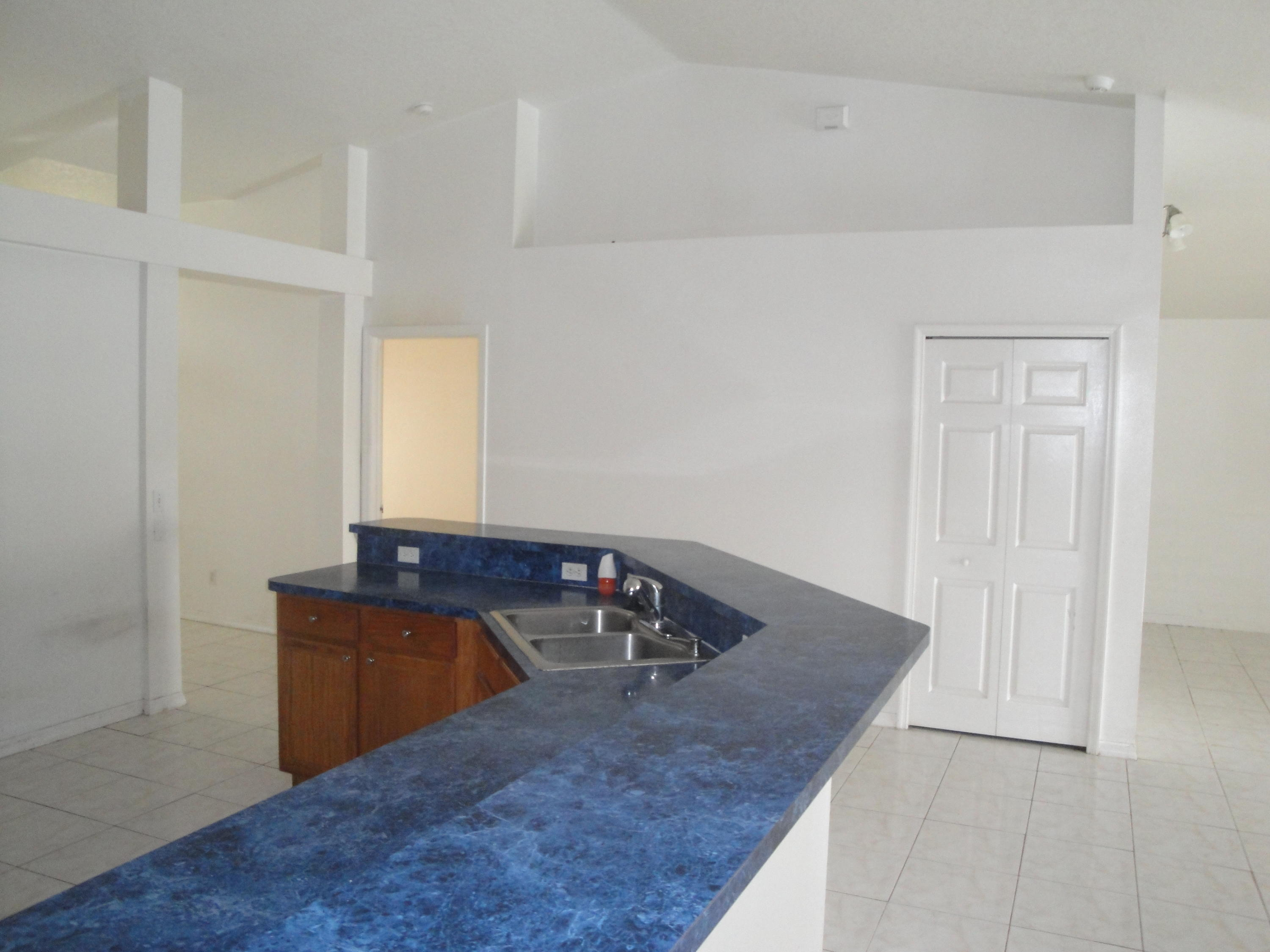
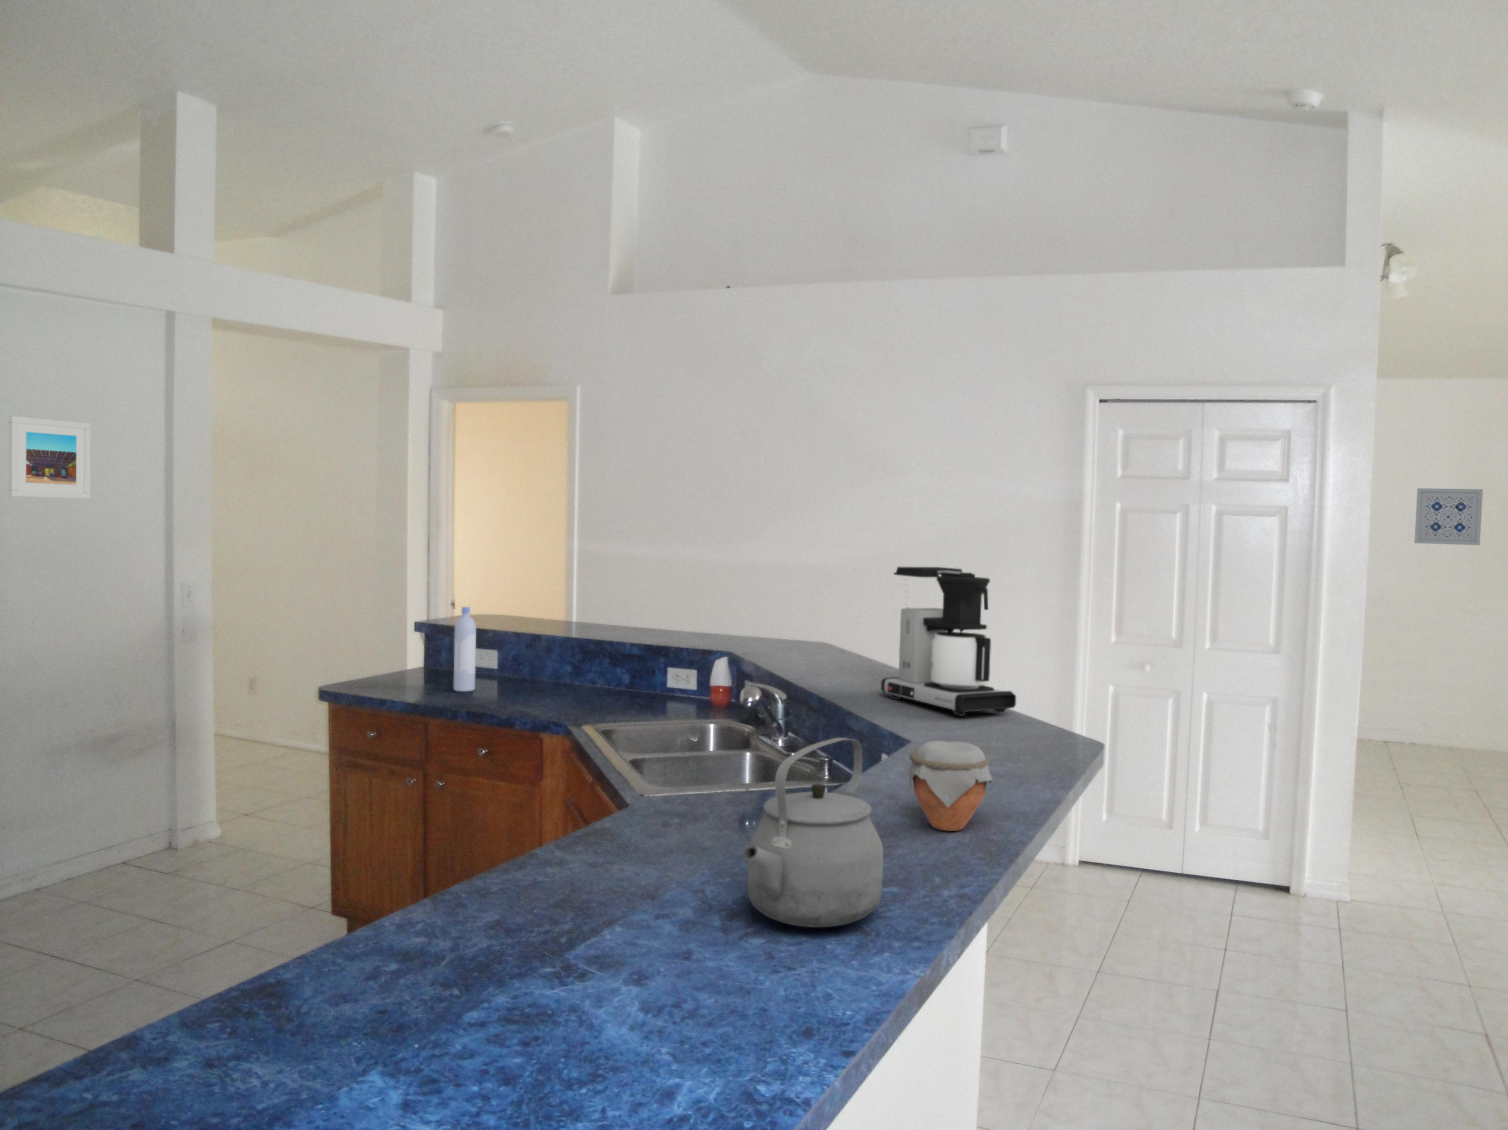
+ coffee maker (948, 637)
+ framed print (51, 458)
+ jar (949, 786)
+ tea kettle (805, 833)
+ wall art (1449, 516)
+ bottle (465, 648)
